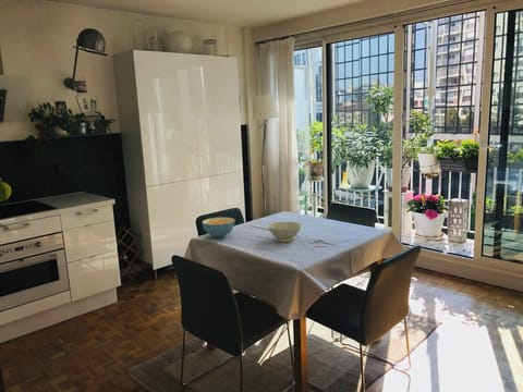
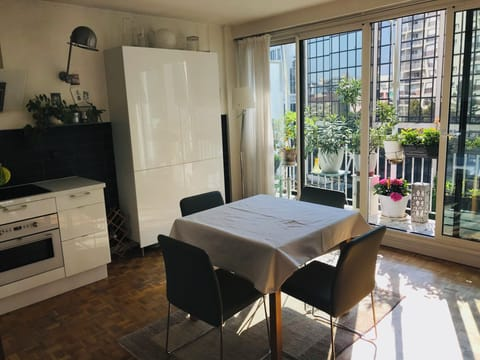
- bowl (284, 232)
- cereal bowl (219, 228)
